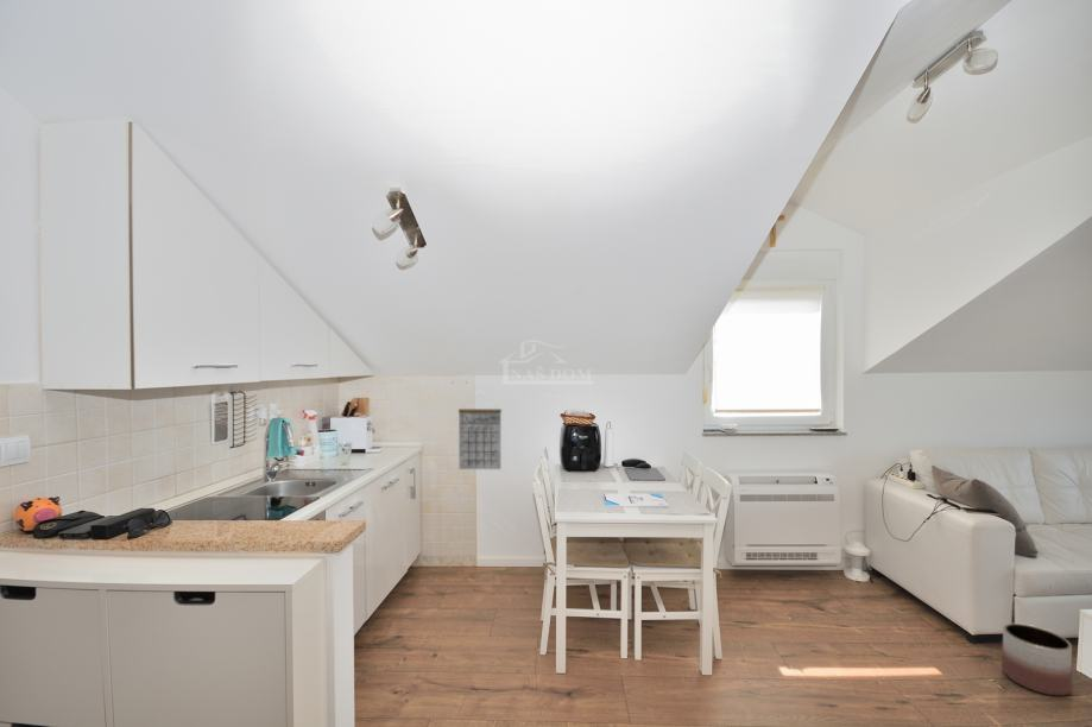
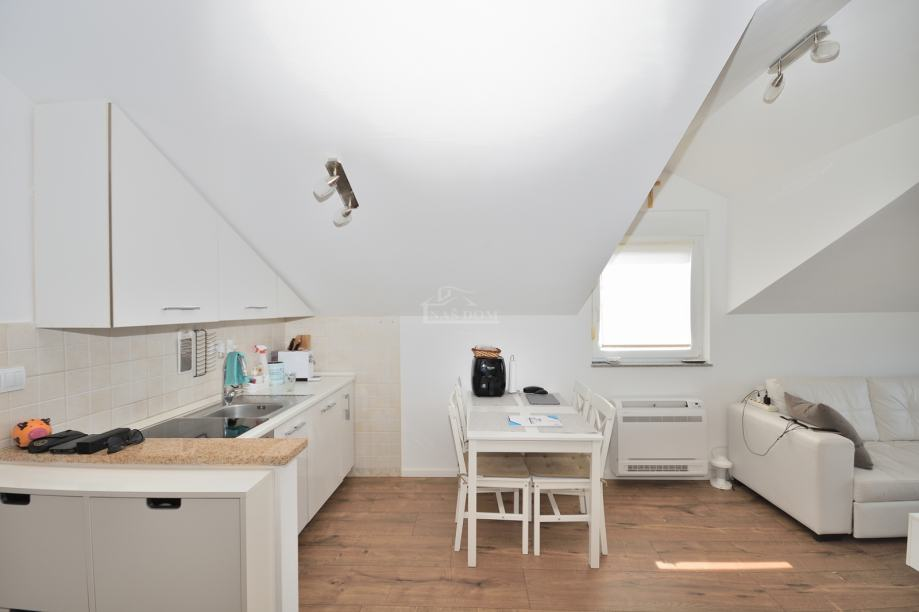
- calendar (480, 431)
- planter (1035, 658)
